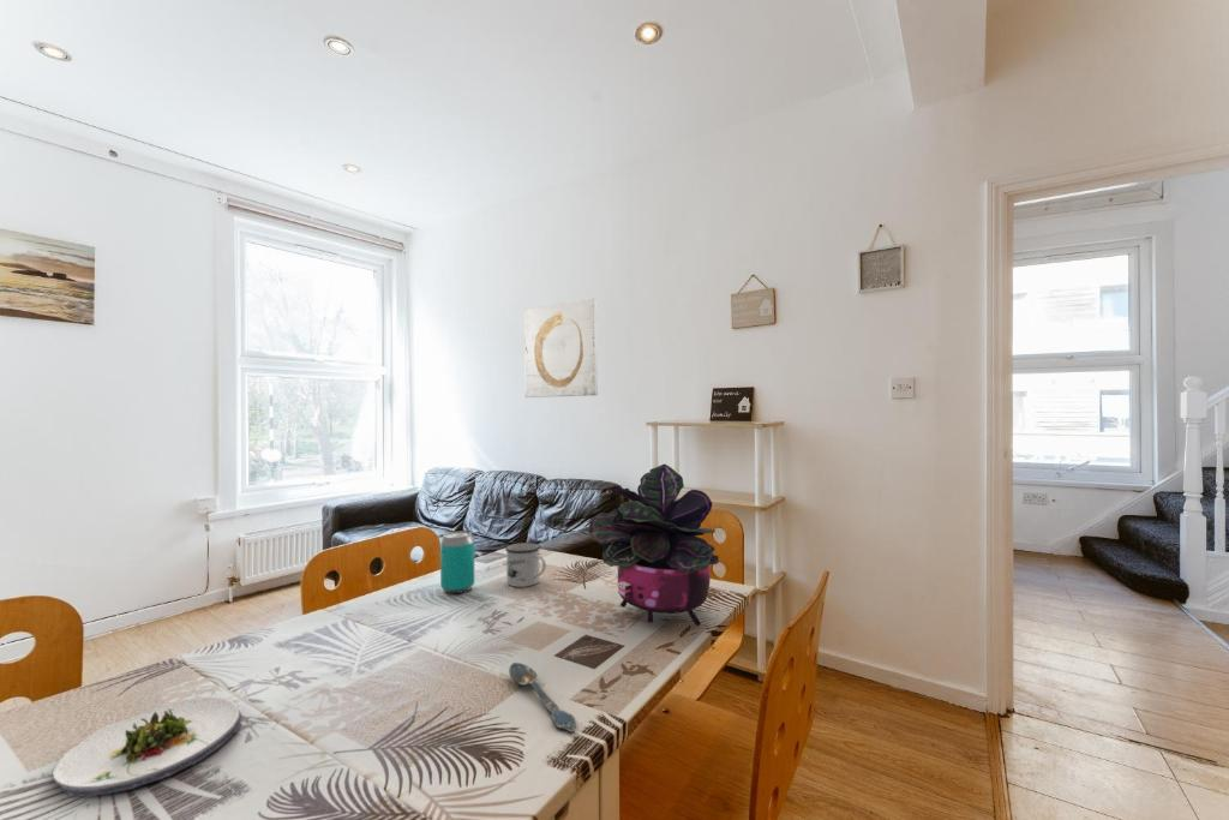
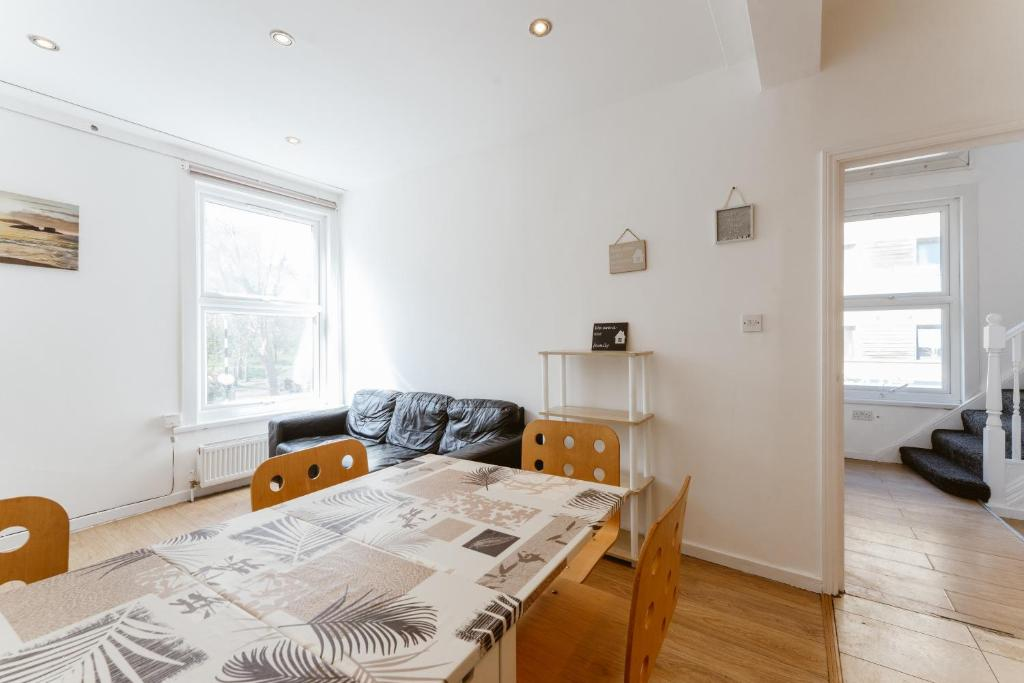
- spoon (540, 693)
- beverage can (457, 561)
- potted plant (660, 540)
- wall art (559, 349)
- salad plate (155, 731)
- mug (527, 564)
